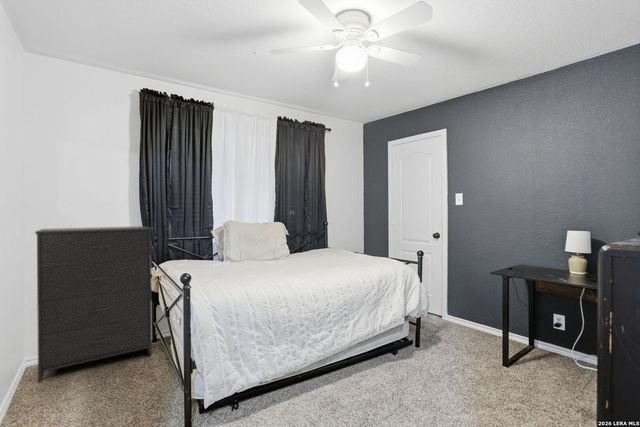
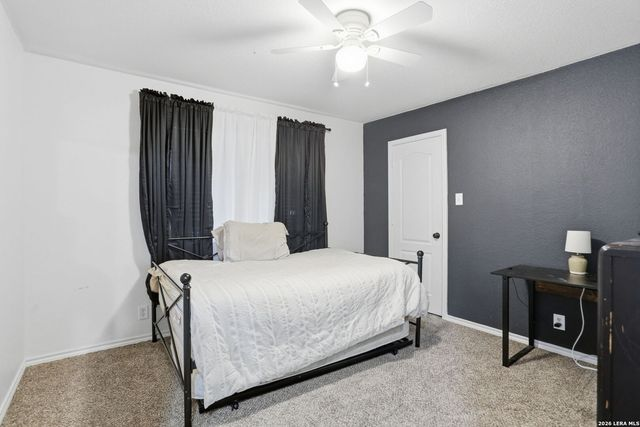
- dresser (98, 293)
